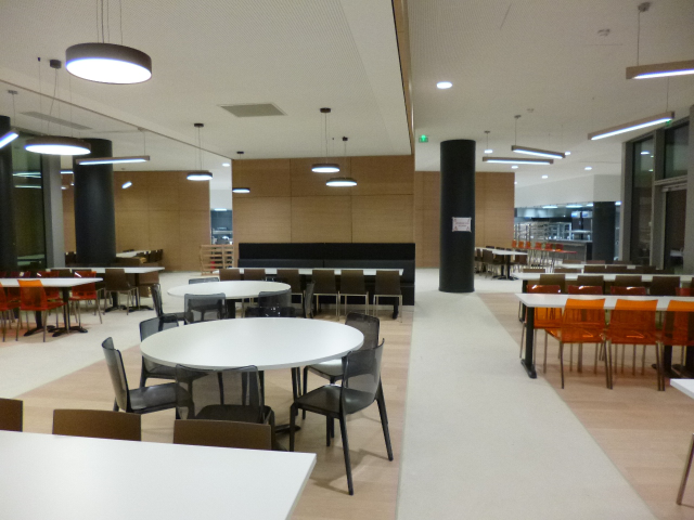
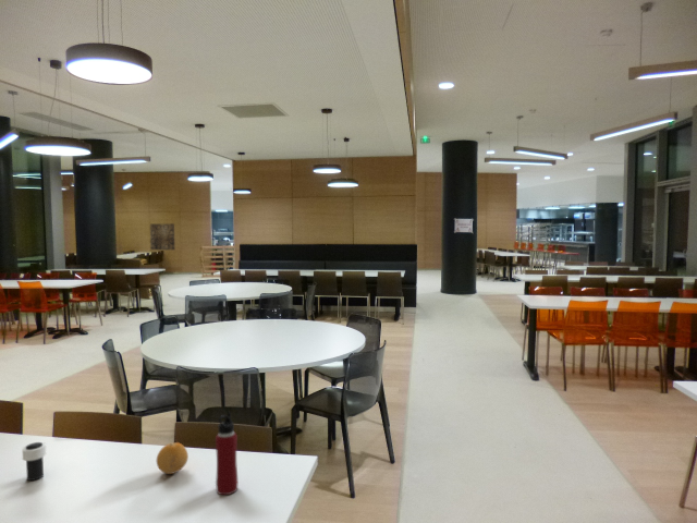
+ cup (34, 461)
+ water bottle (225, 451)
+ wall art (162, 236)
+ fruit (172, 458)
